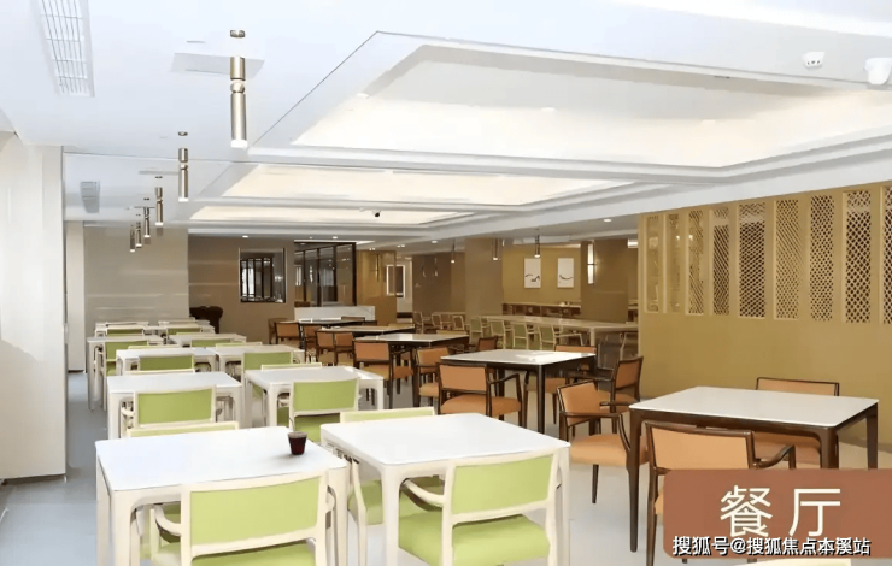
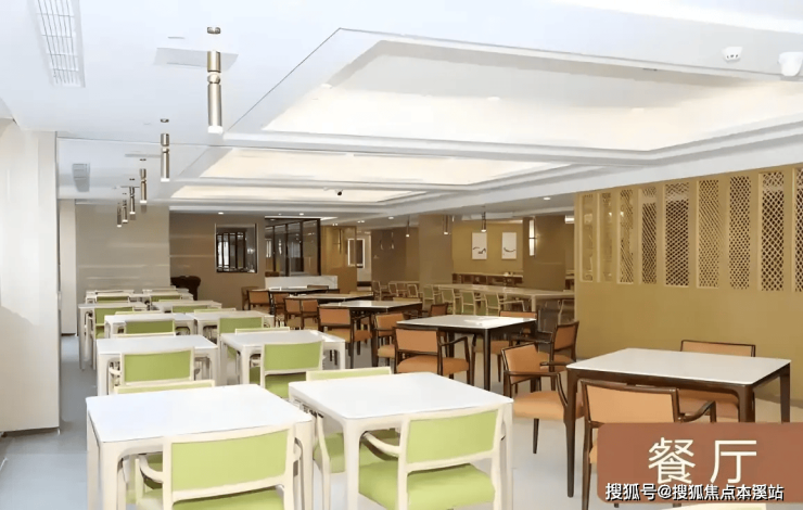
- cup (294, 435)
